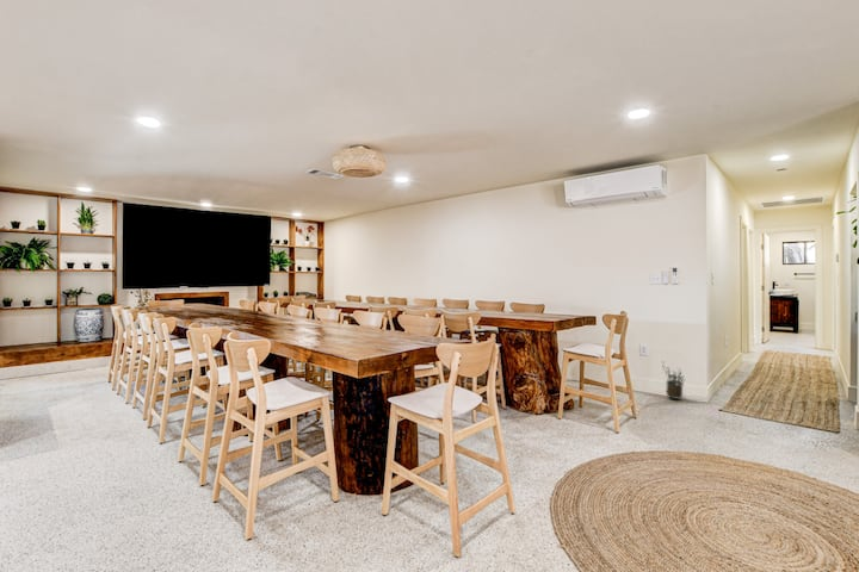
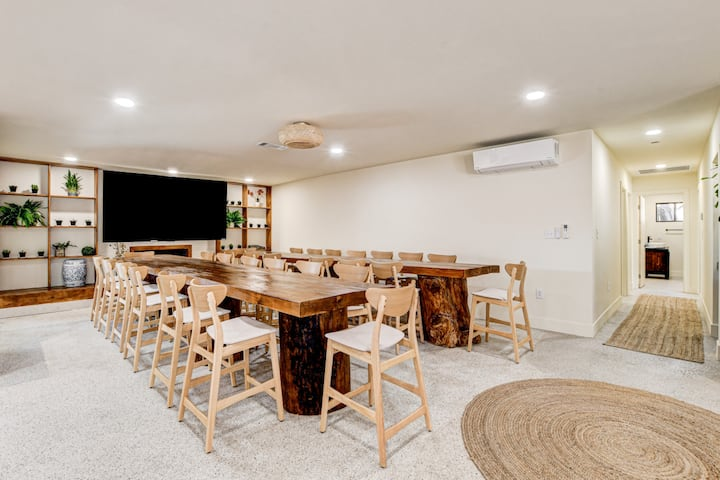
- potted plant (673, 380)
